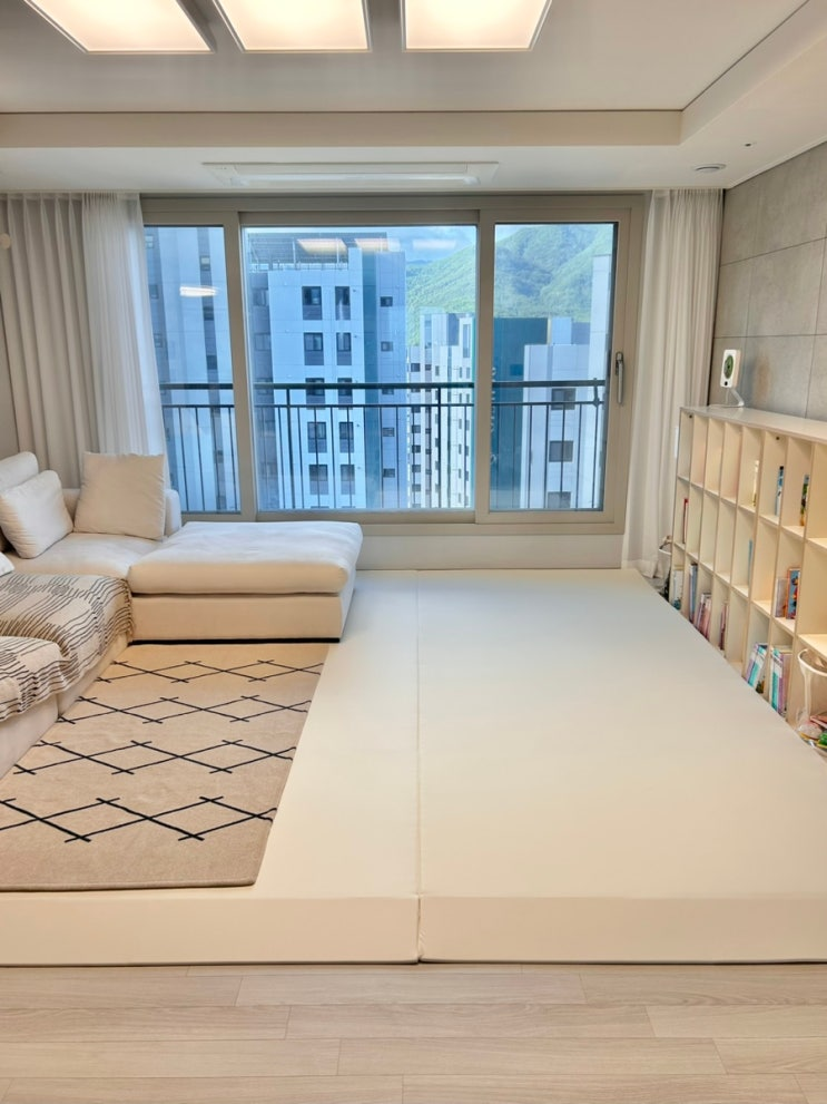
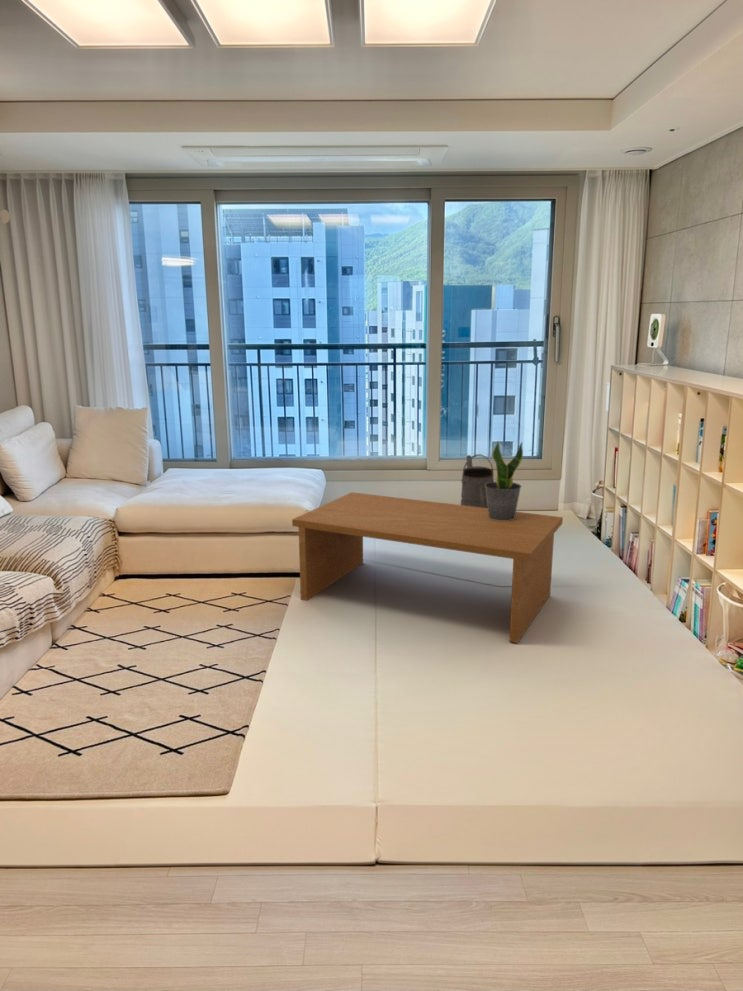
+ potted plant (503, 477)
+ coffee table (429, 546)
+ watering can (474, 486)
